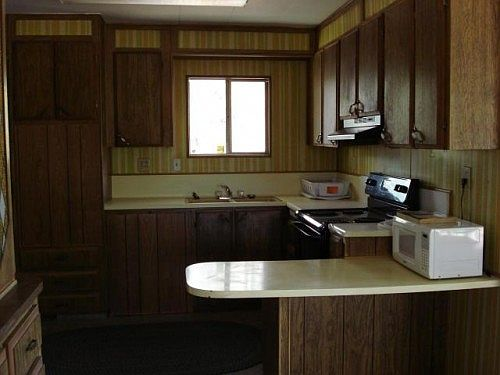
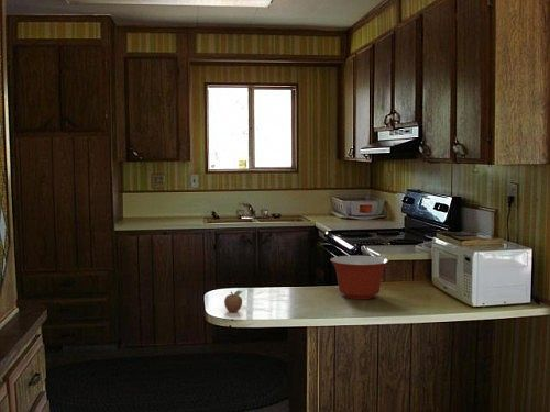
+ mixing bowl (359, 278)
+ fruit (233, 301)
